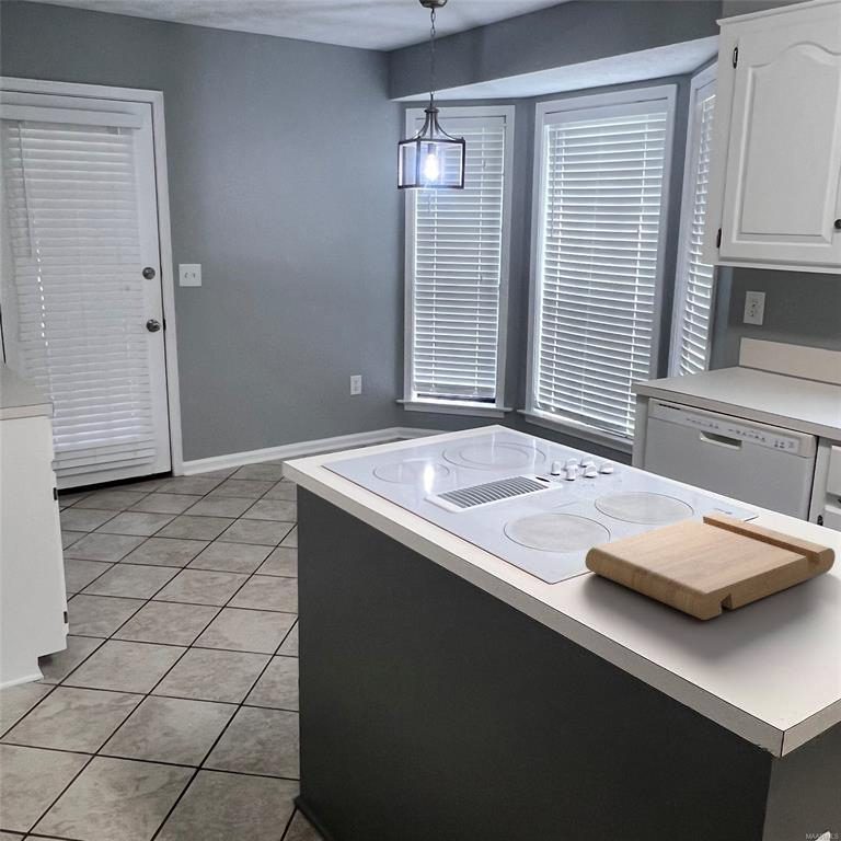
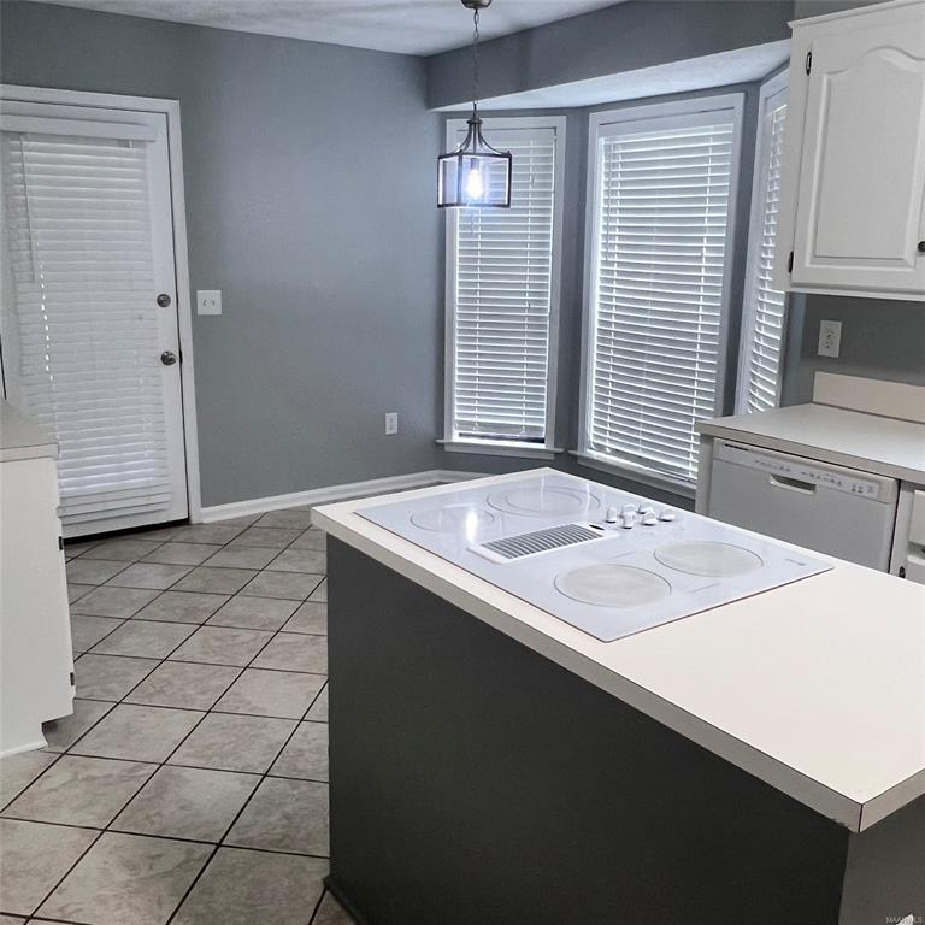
- cutting board (711, 558)
